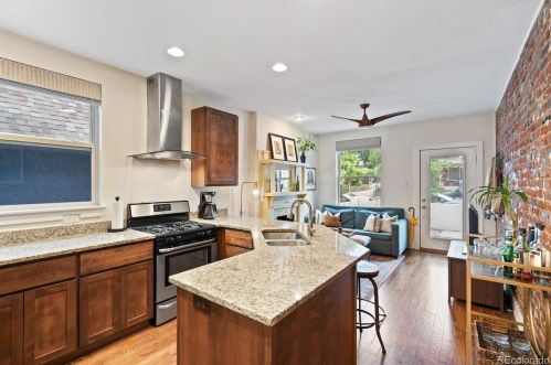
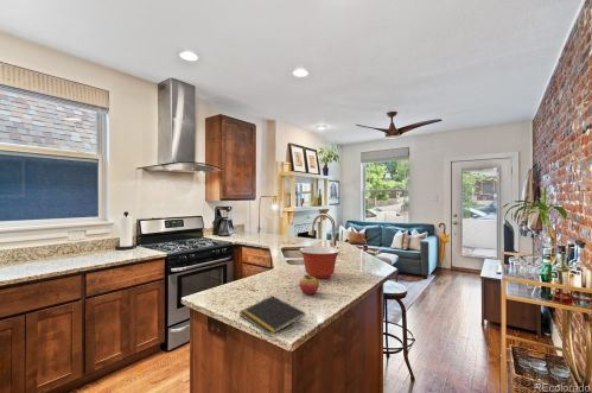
+ mixing bowl (319, 262)
+ notepad (270, 313)
+ fruit (308, 283)
